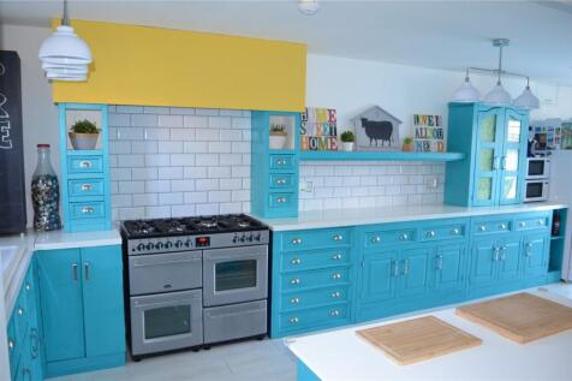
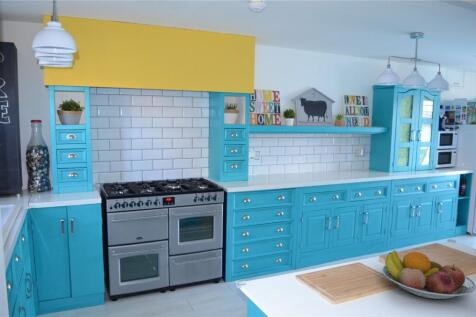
+ fruit bowl (426, 272)
